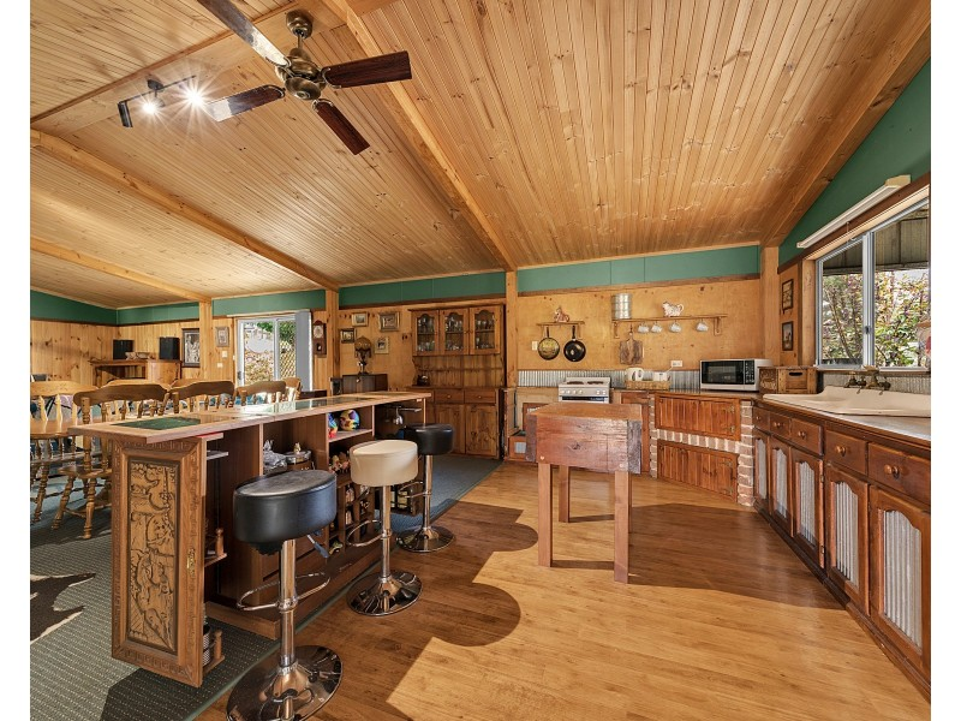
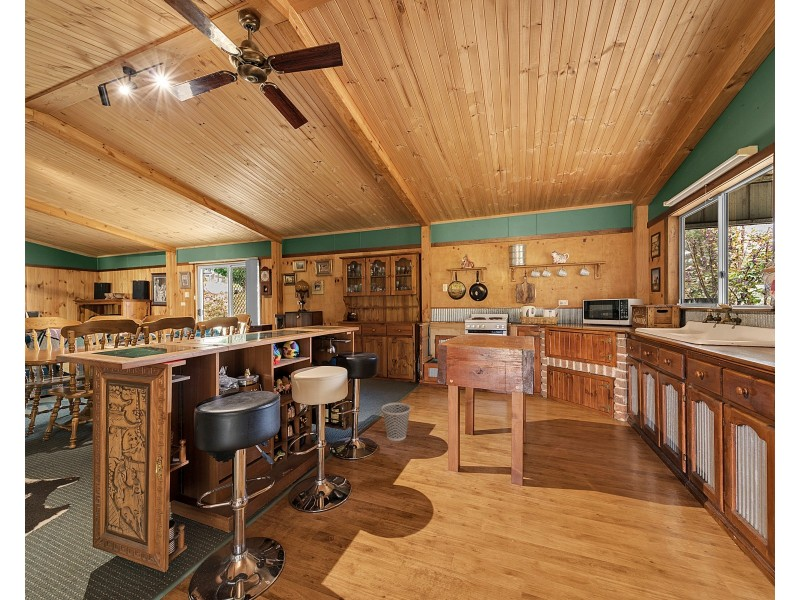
+ wastebasket (396, 422)
